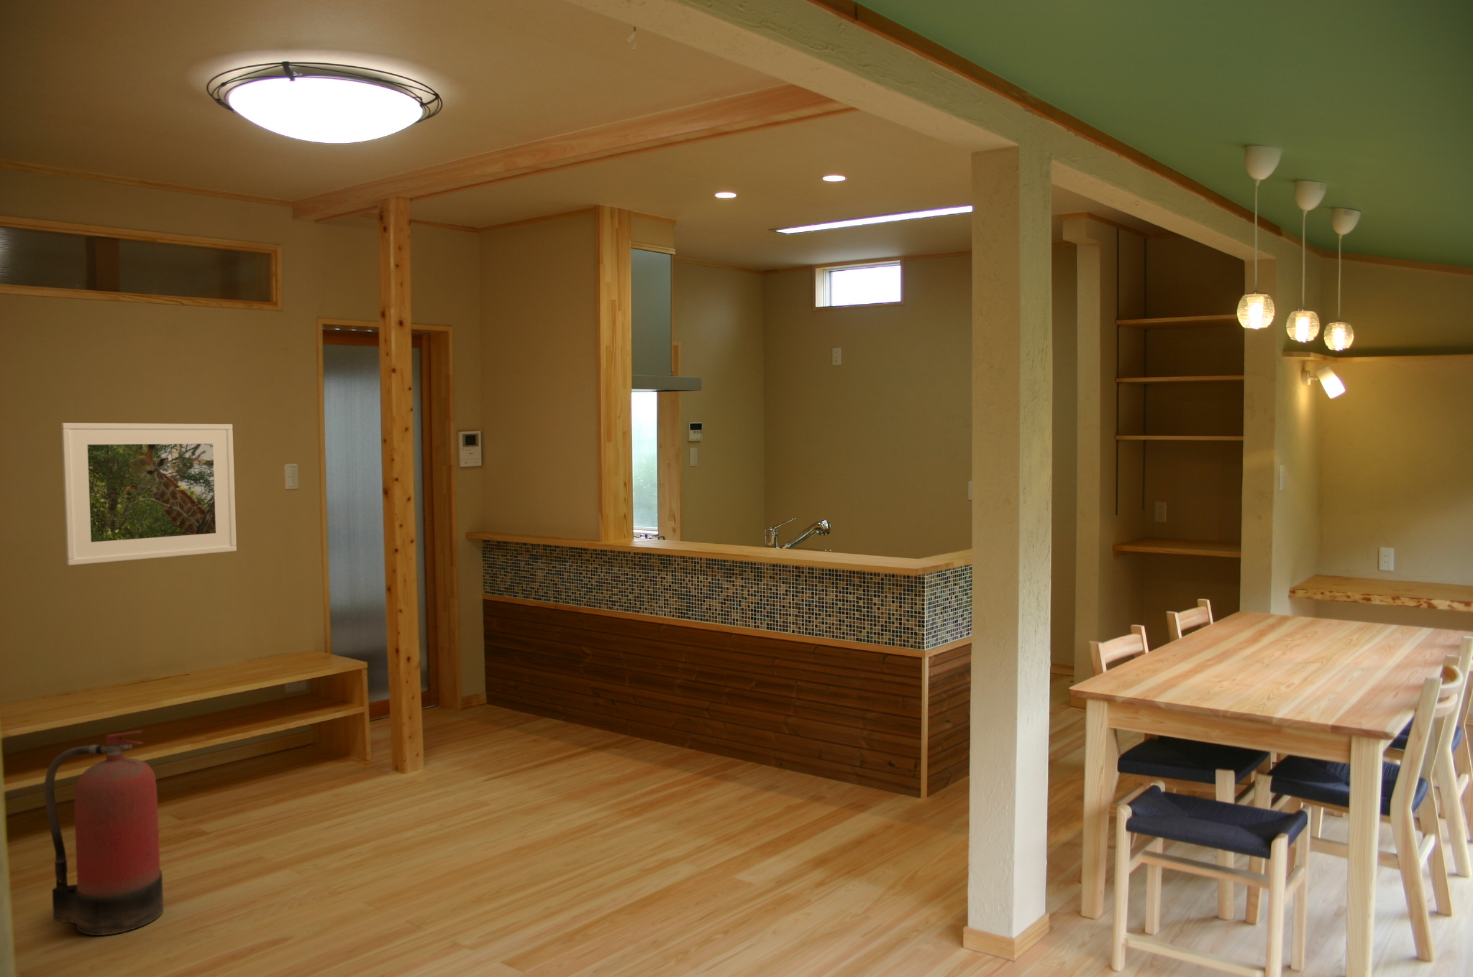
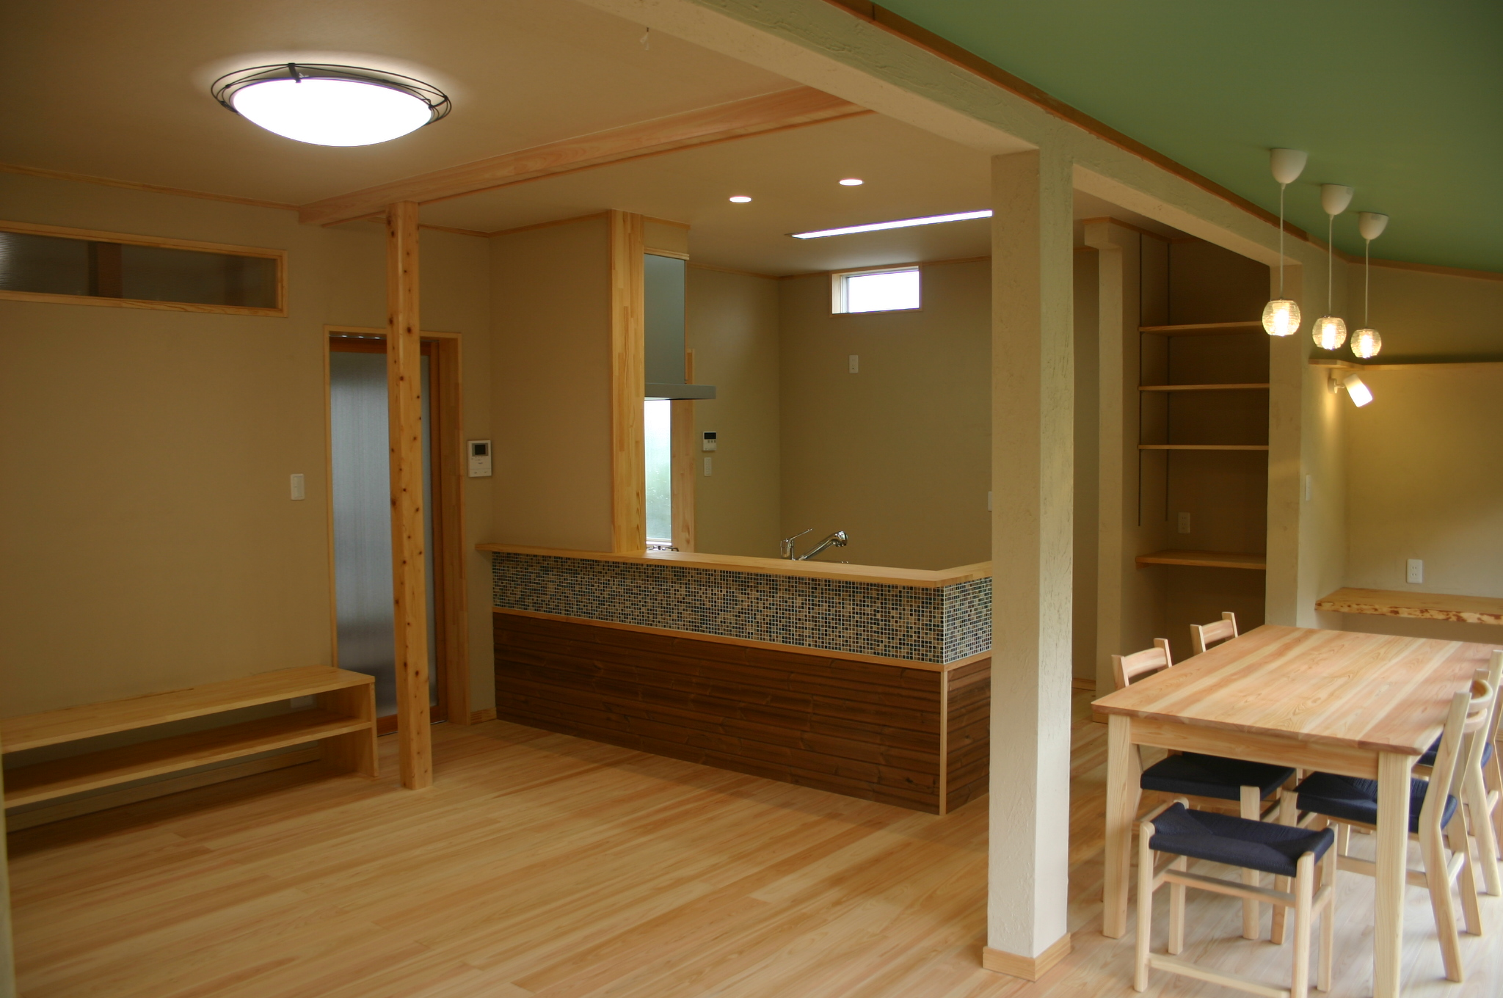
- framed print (154, 491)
- fire extinguisher (99, 827)
